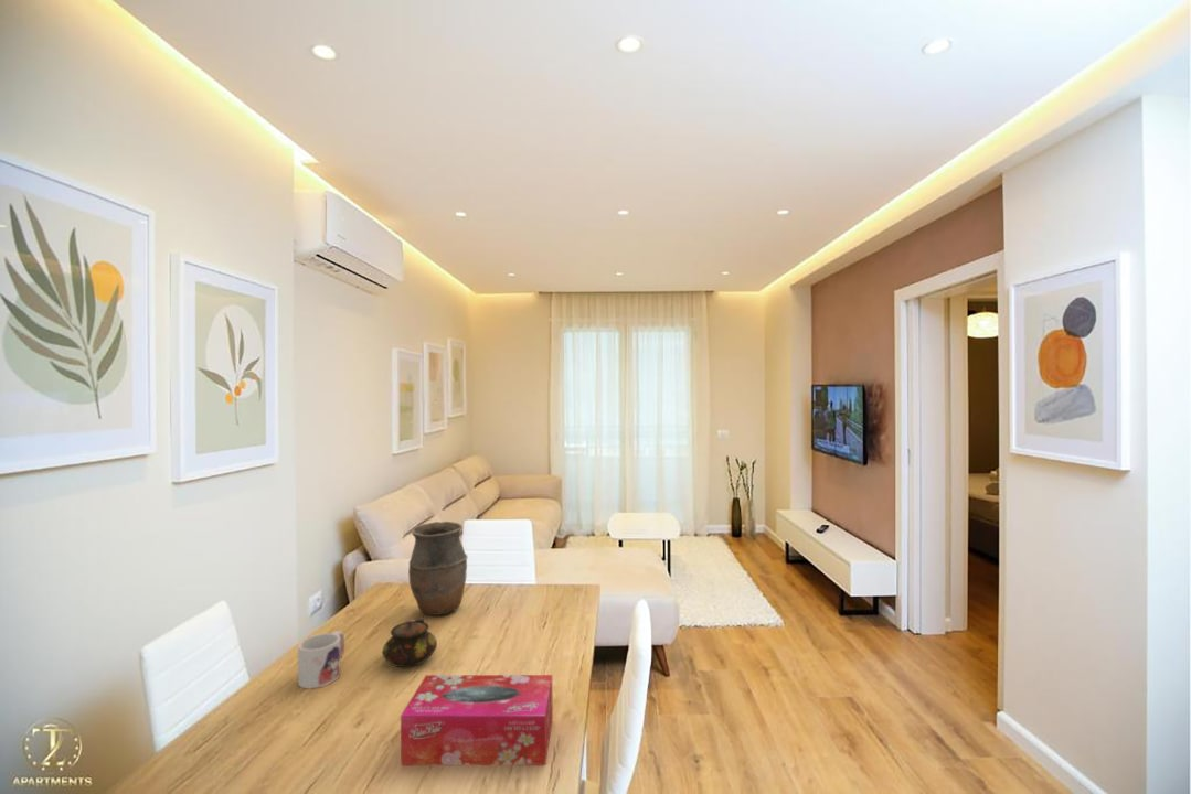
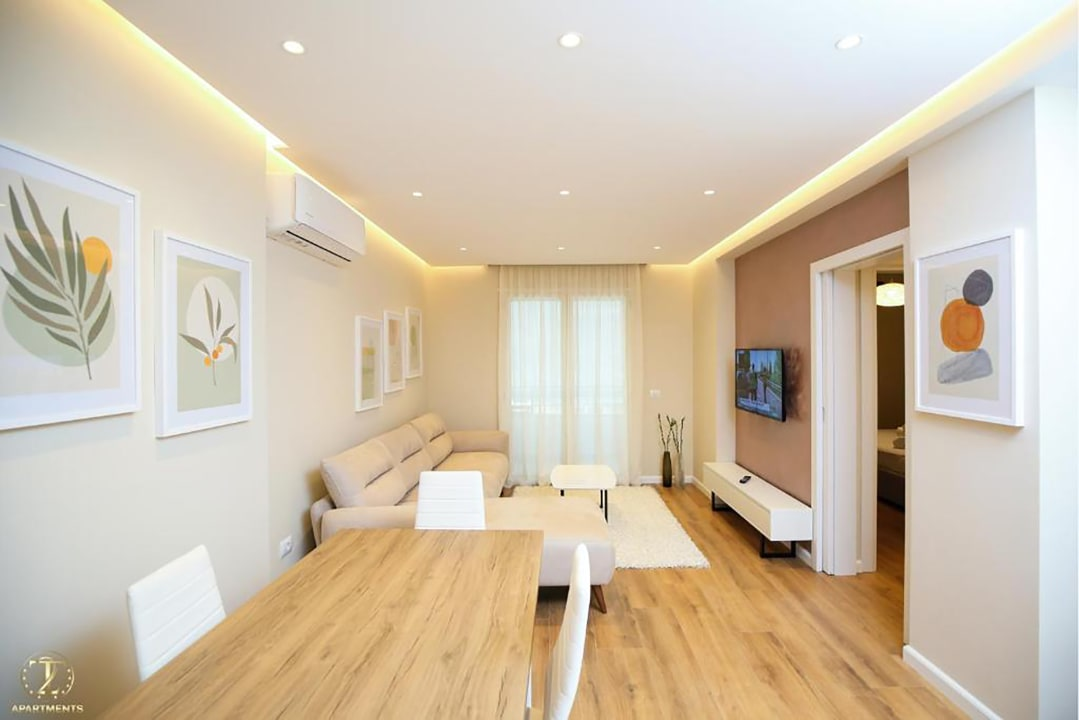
- vase (438, 568)
- teapot (410, 640)
- tissue box (481, 717)
- mug (325, 655)
